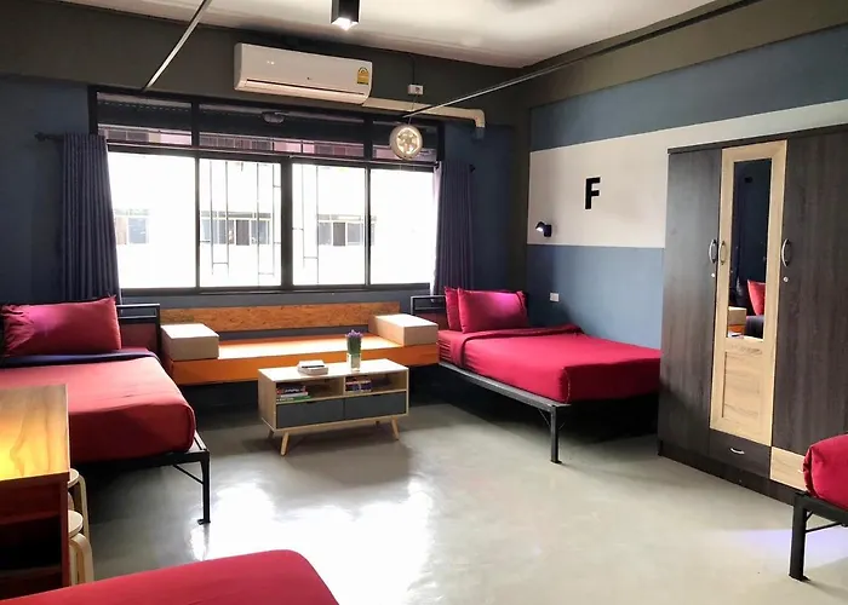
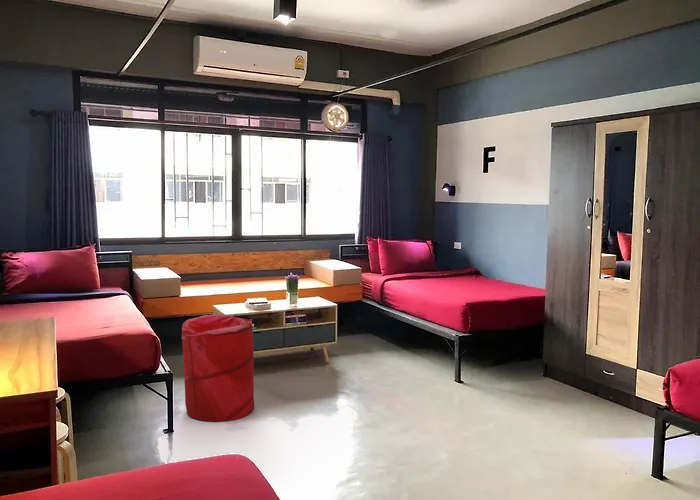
+ laundry hamper (218, 365)
